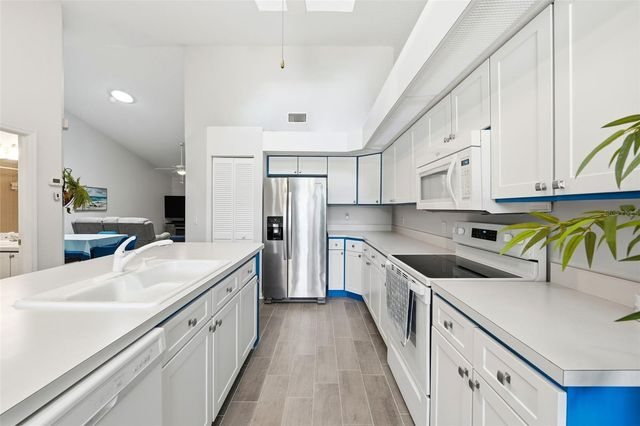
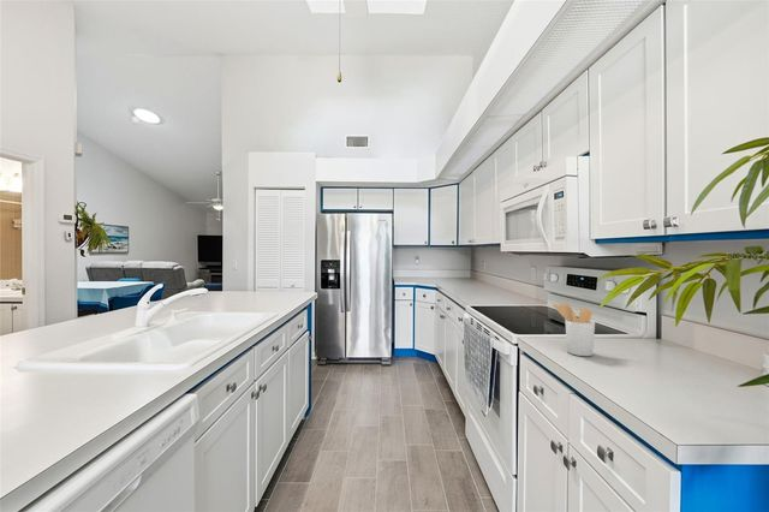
+ utensil holder (573, 327)
